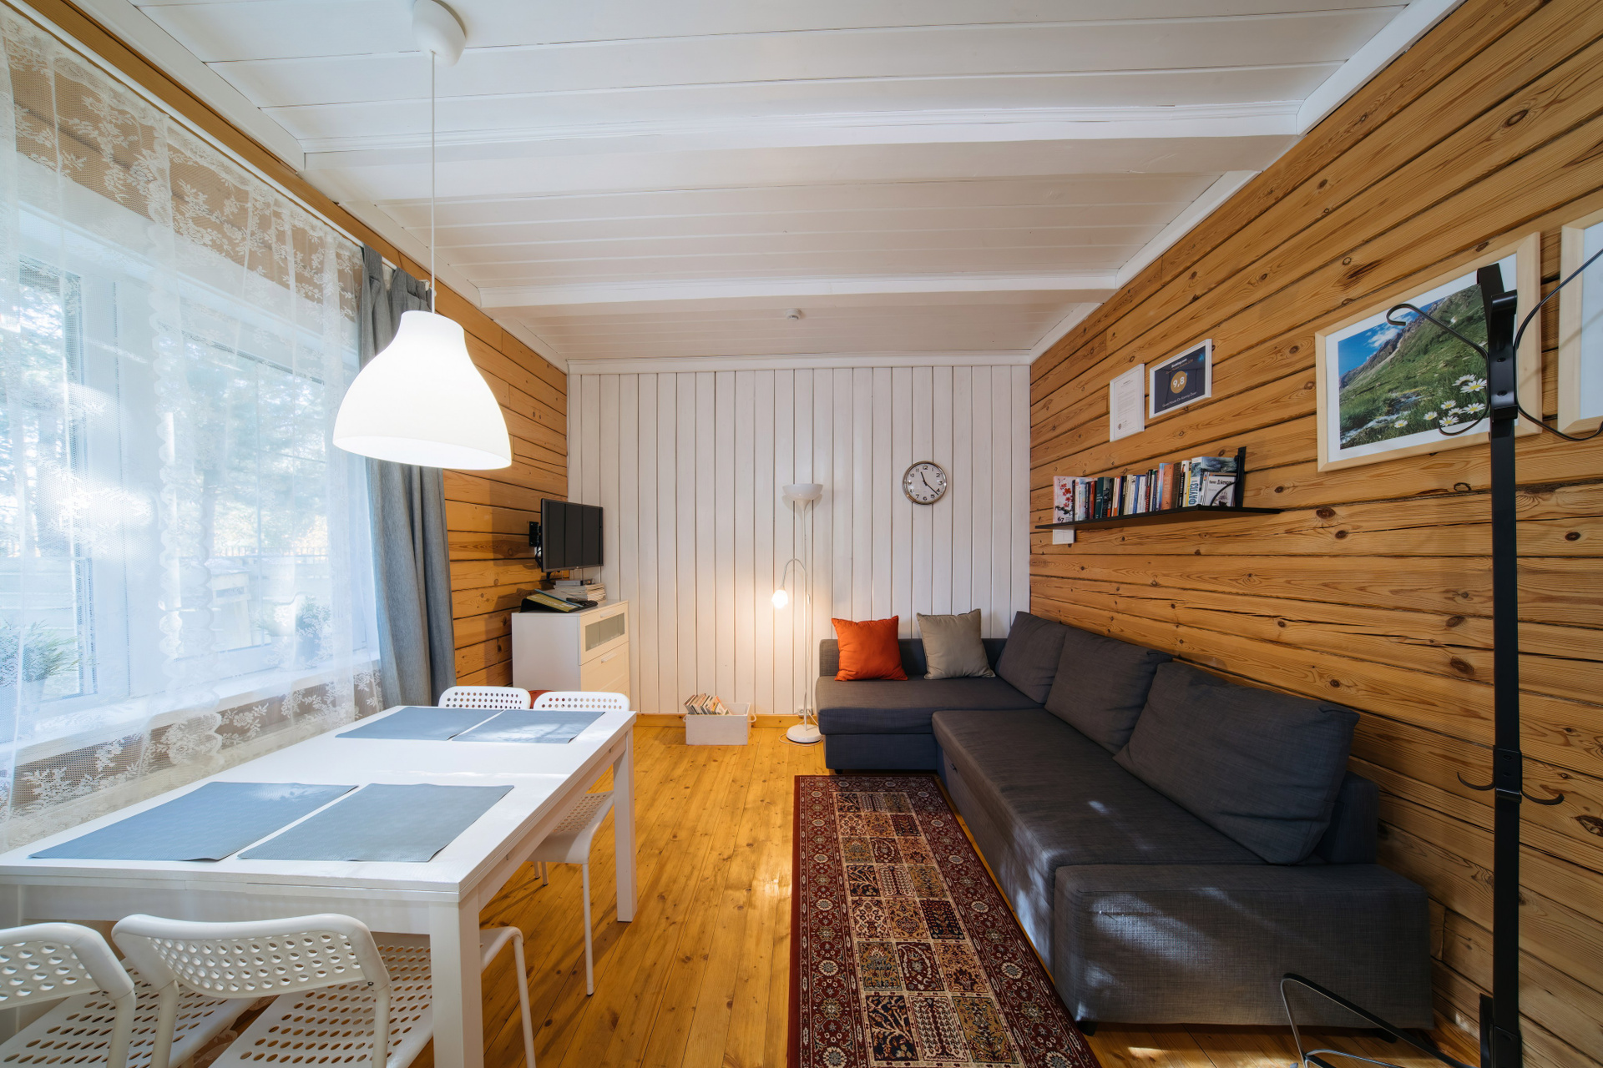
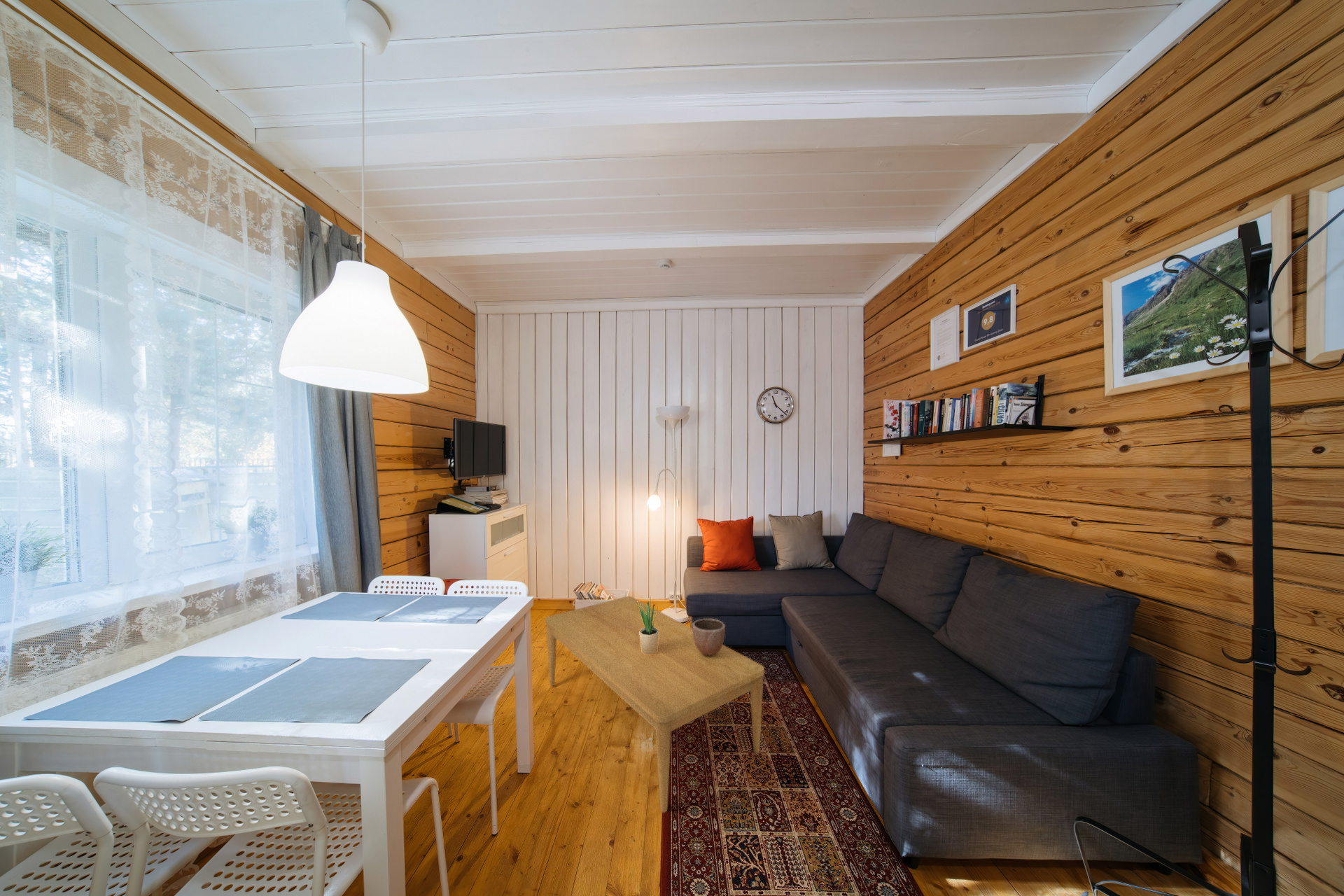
+ potted plant (648, 622)
+ decorative bowl (708, 638)
+ coffee table (640, 677)
